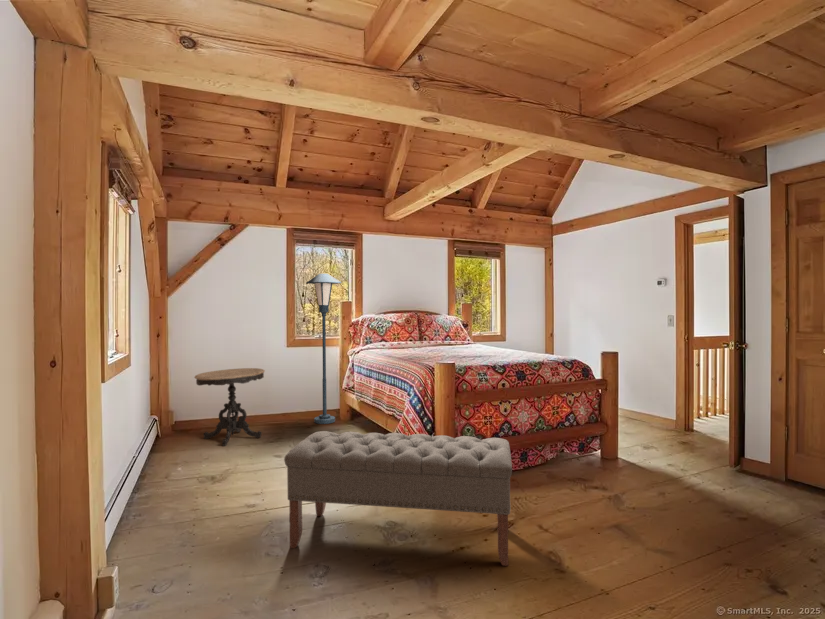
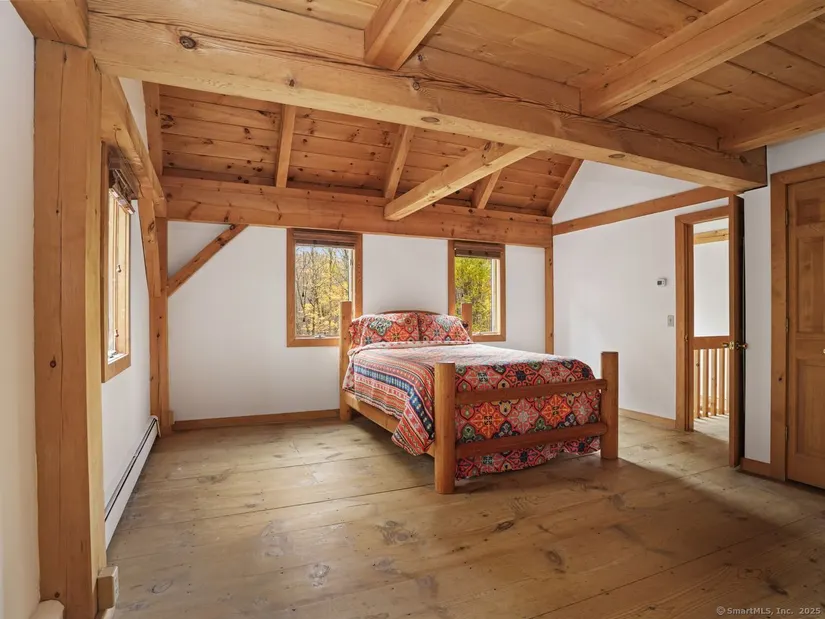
- bench (402, 489)
- side table (231, 405)
- floor lamp (324, 347)
